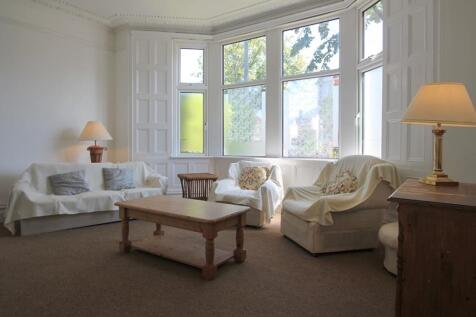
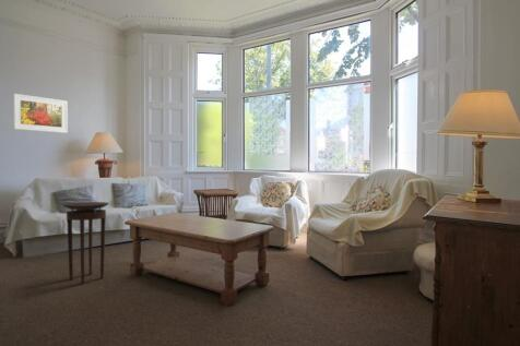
+ stool (88, 241)
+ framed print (42, 114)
